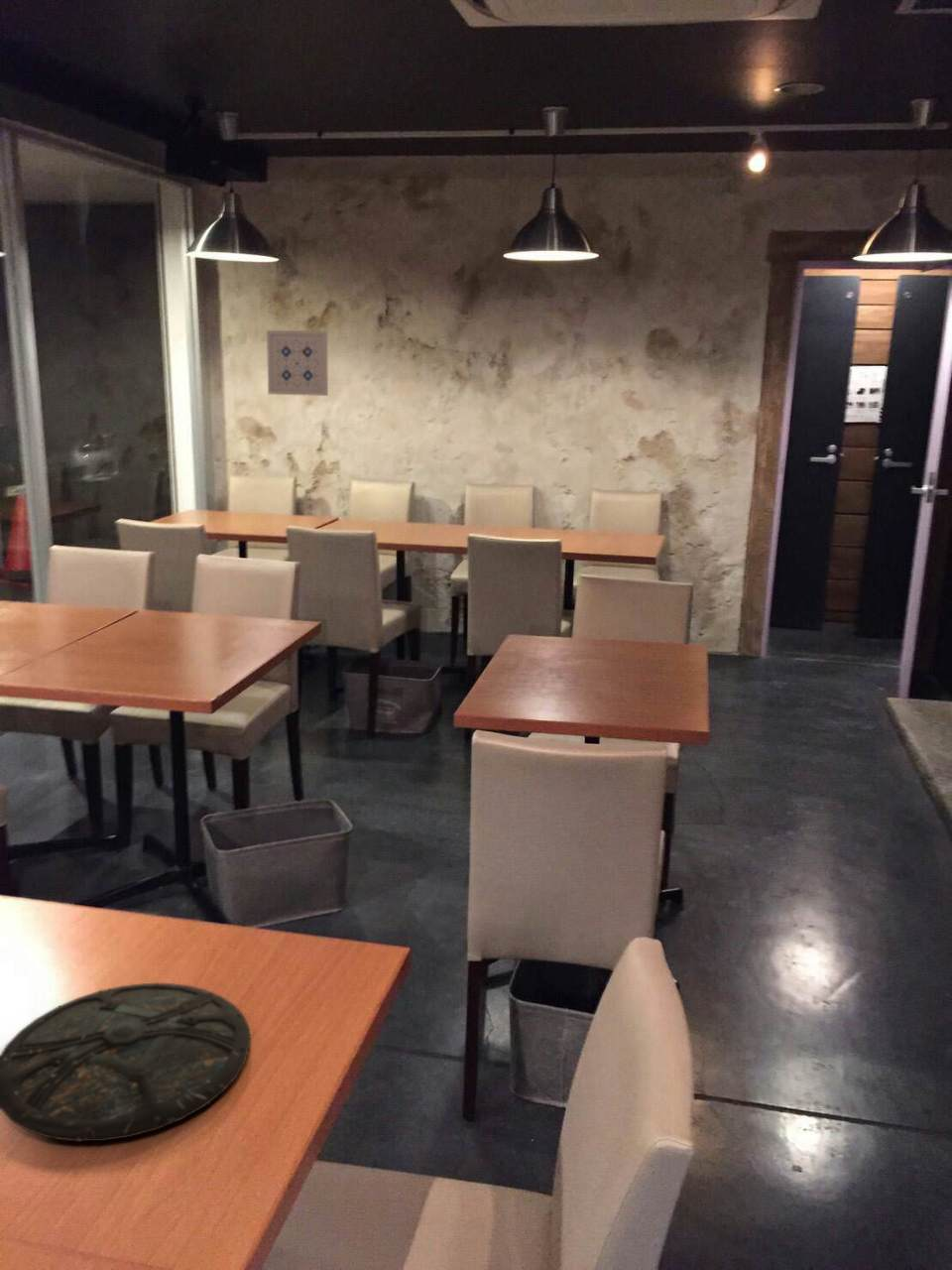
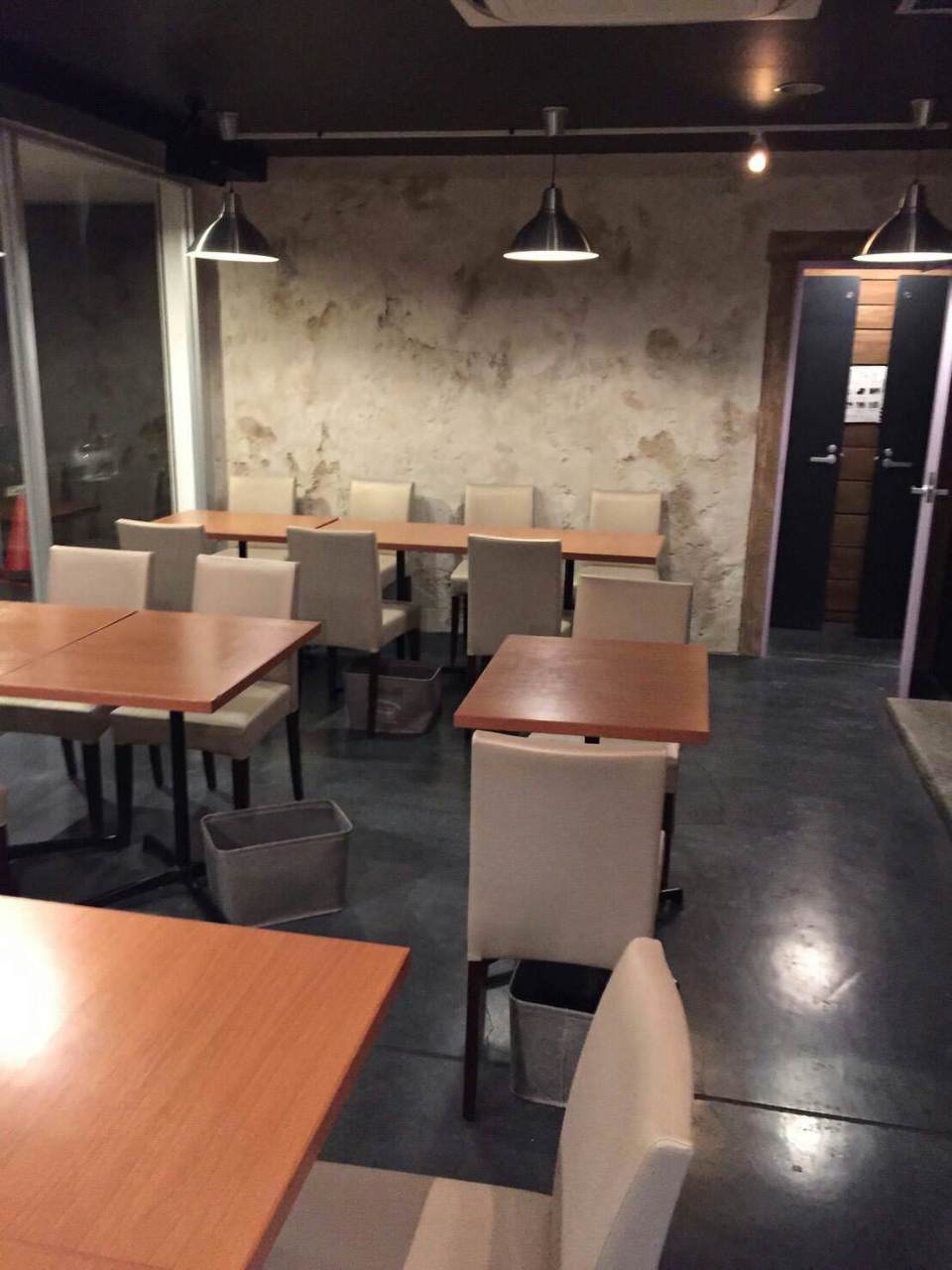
- wall art (297, 362)
- plate (125, 1041)
